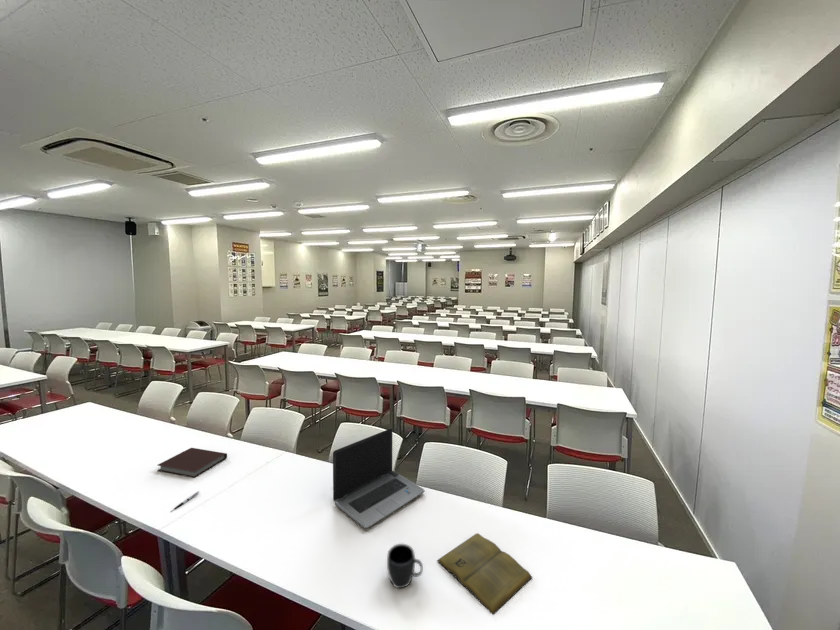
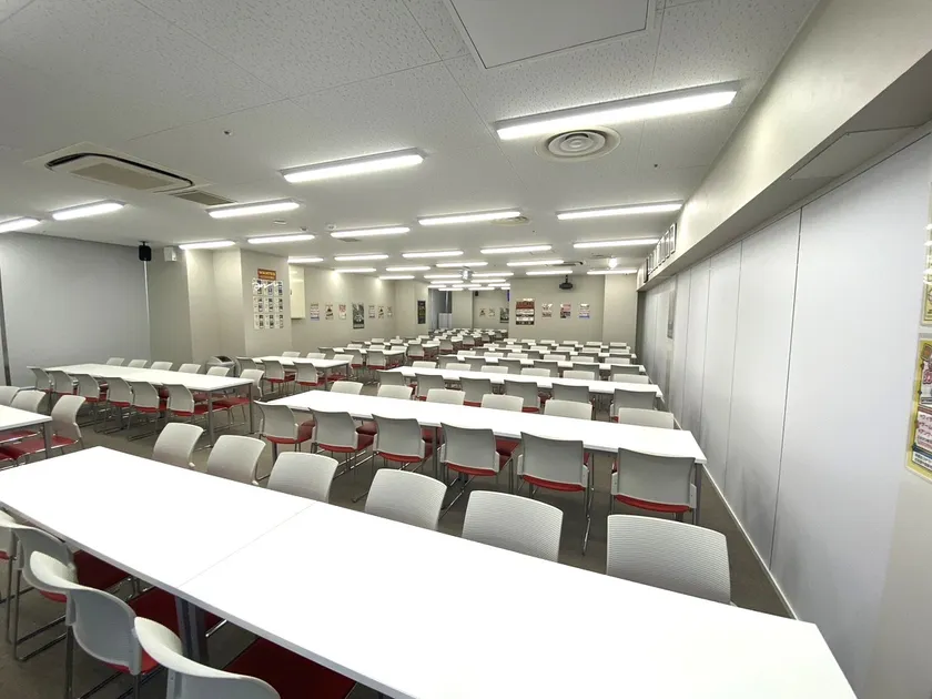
- laptop computer (380, 473)
- pen (185, 501)
- mug (404, 567)
- notebook (193, 461)
- book (483, 565)
